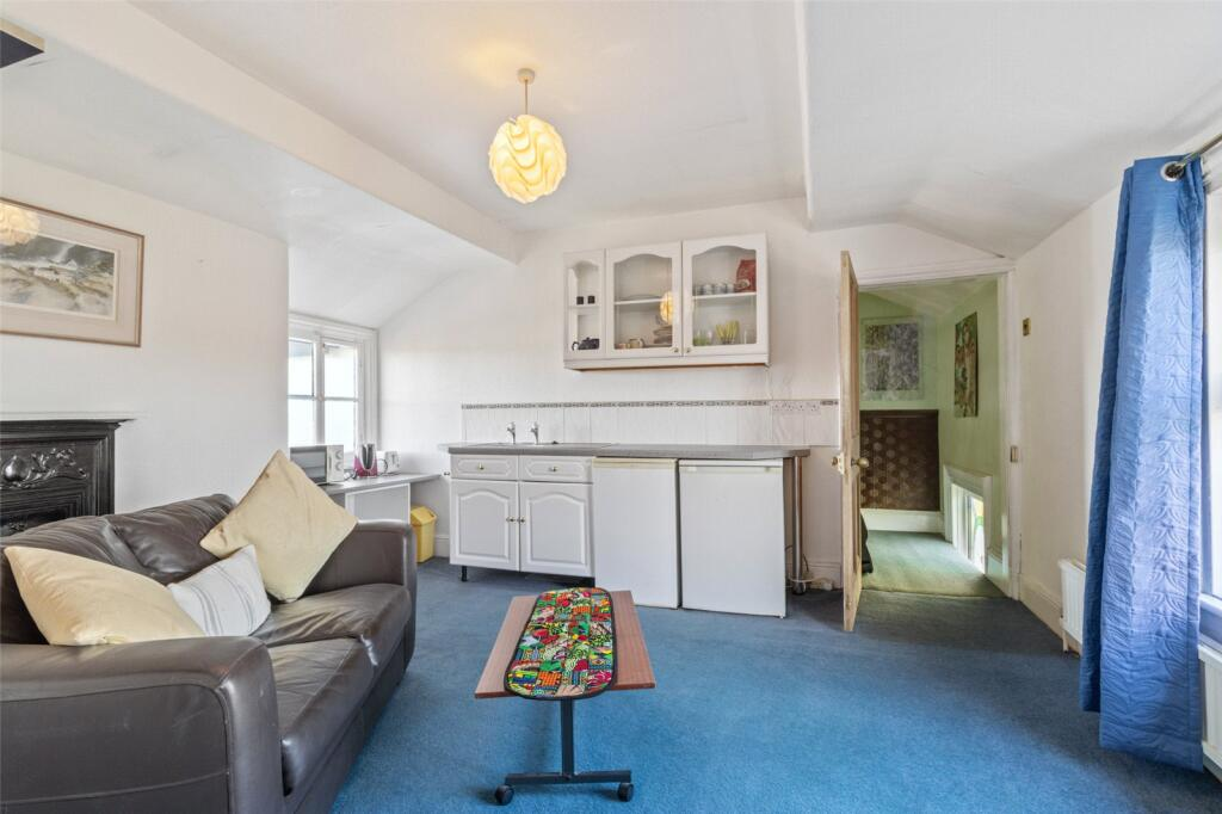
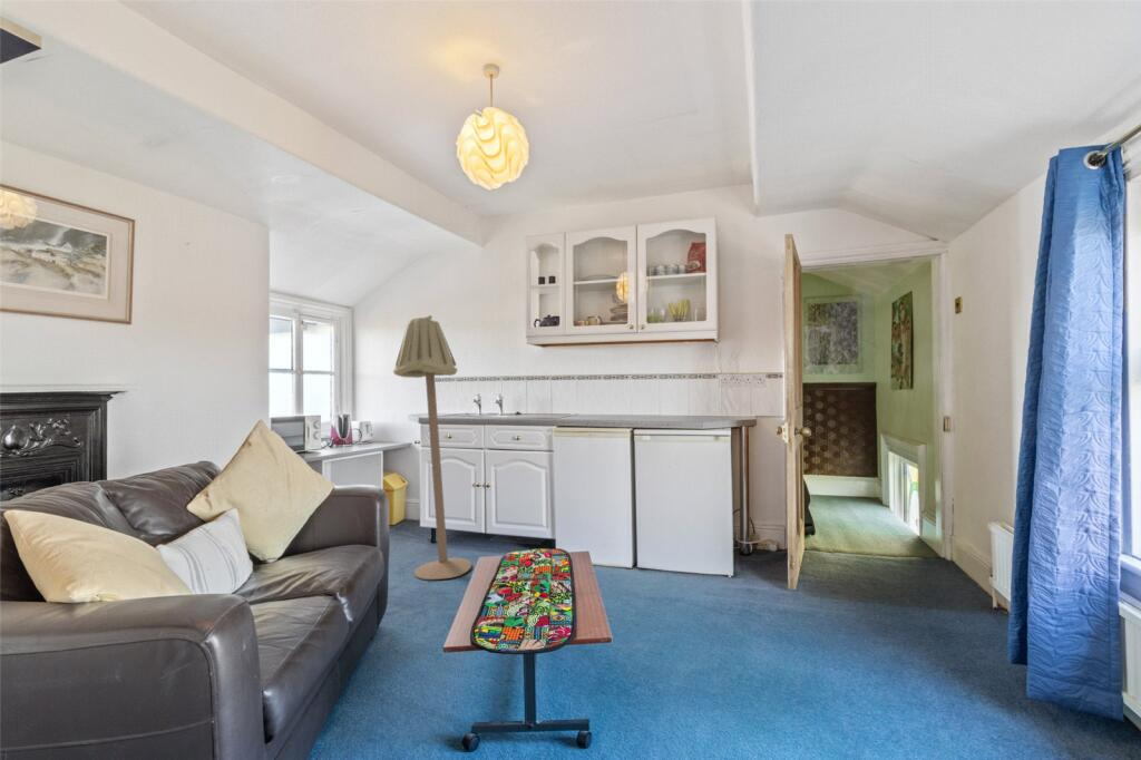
+ floor lamp (430, 442)
